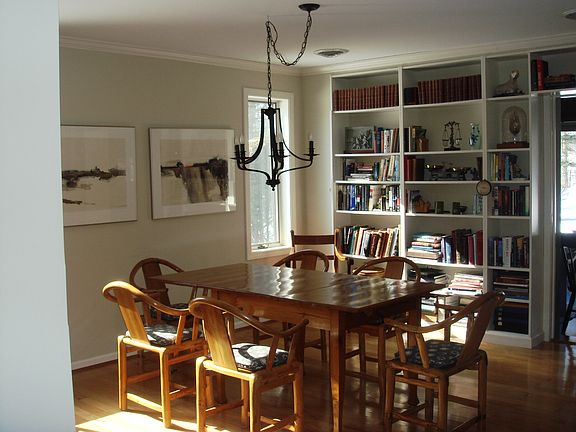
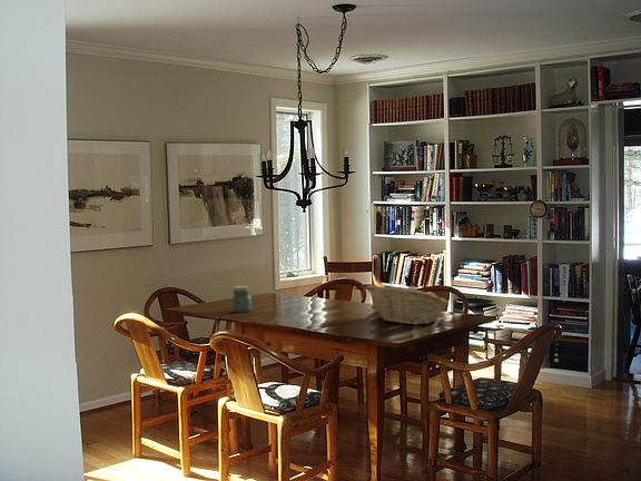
+ fruit basket (406, 302)
+ jar (241, 298)
